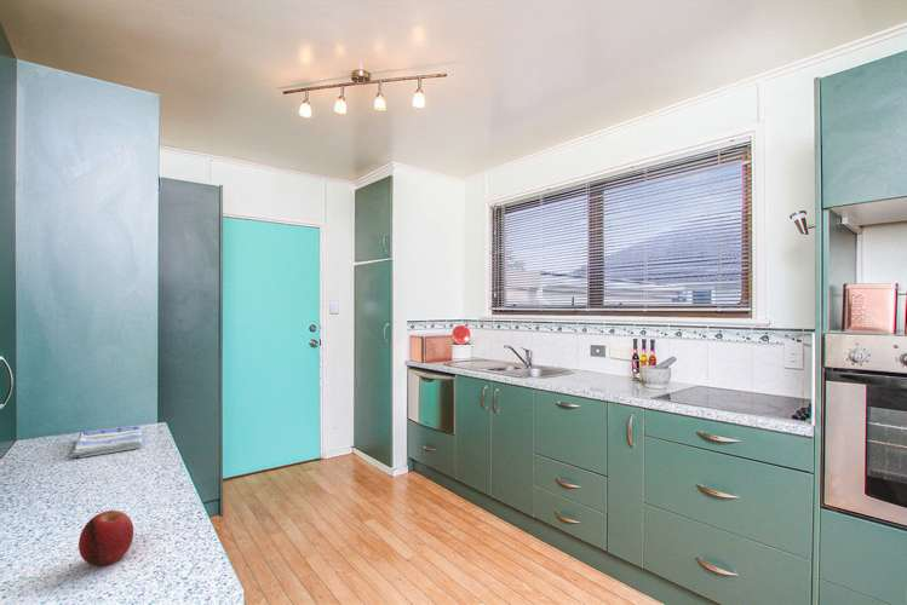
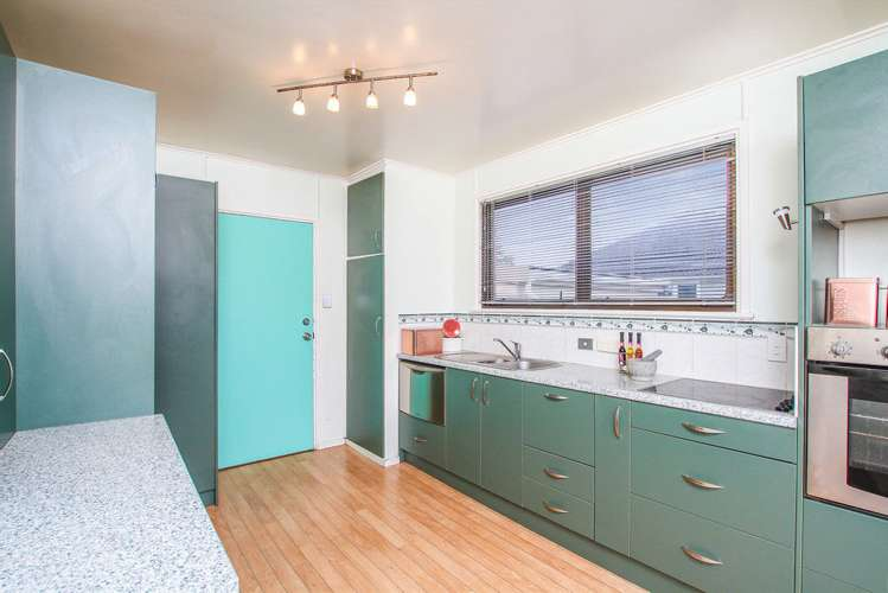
- fruit (107, 536)
- dish towel (109, 439)
